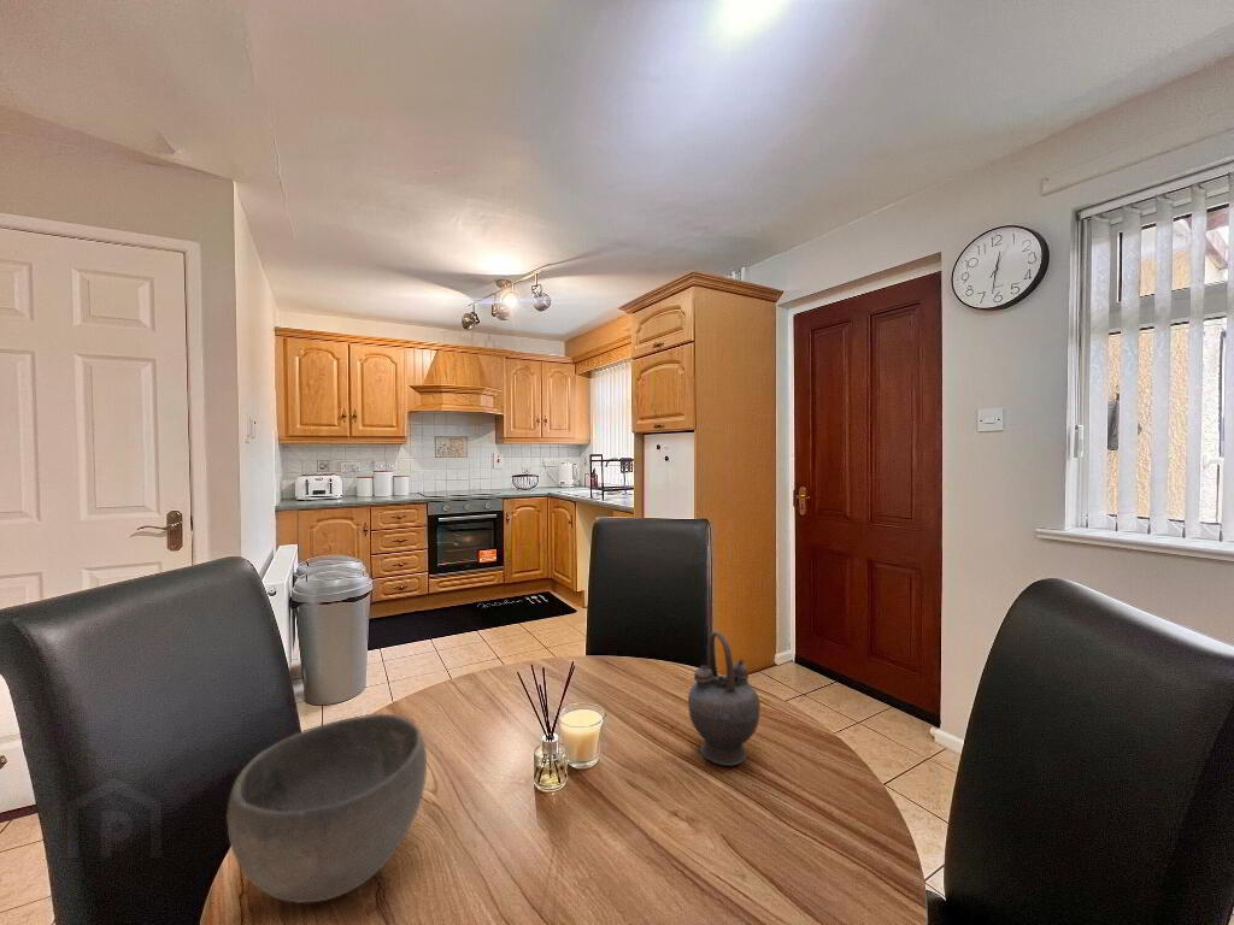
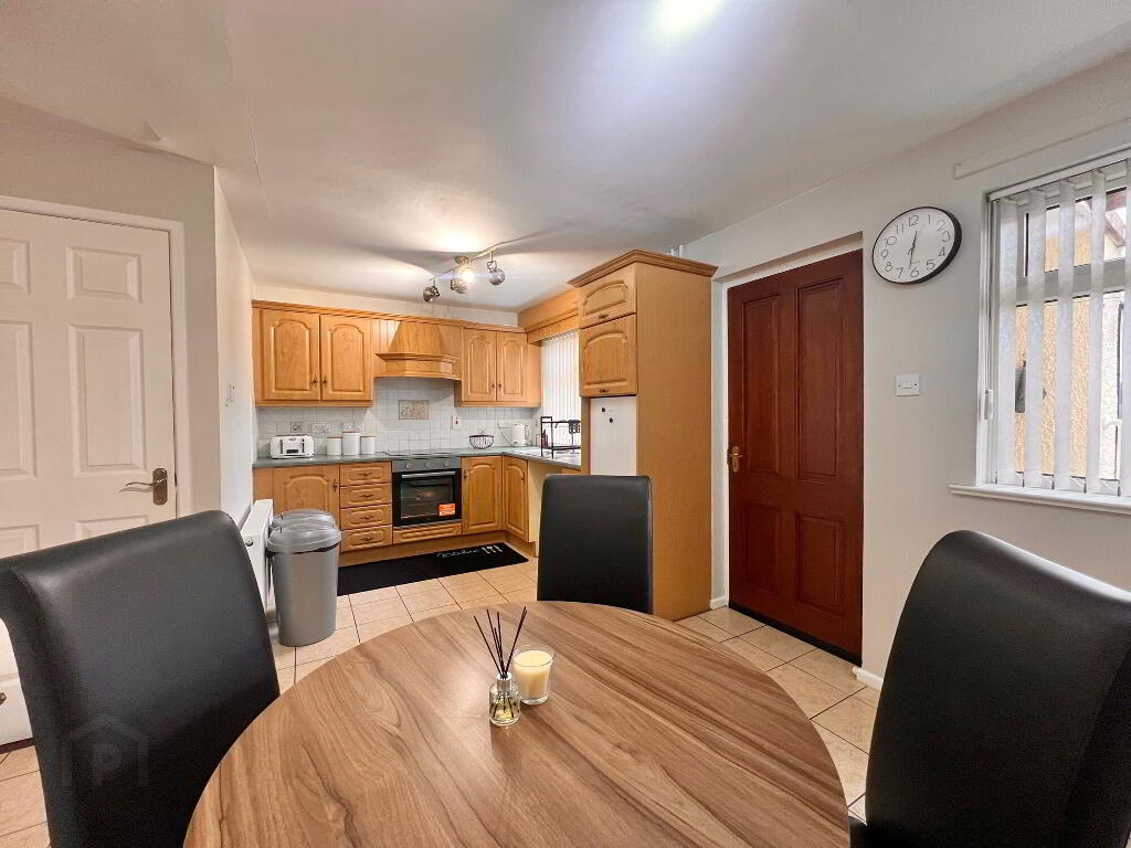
- bowl (334, 813)
- teapot (721, 689)
